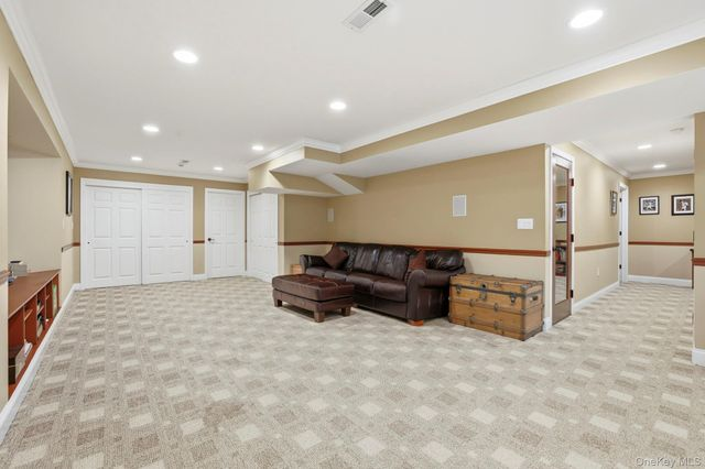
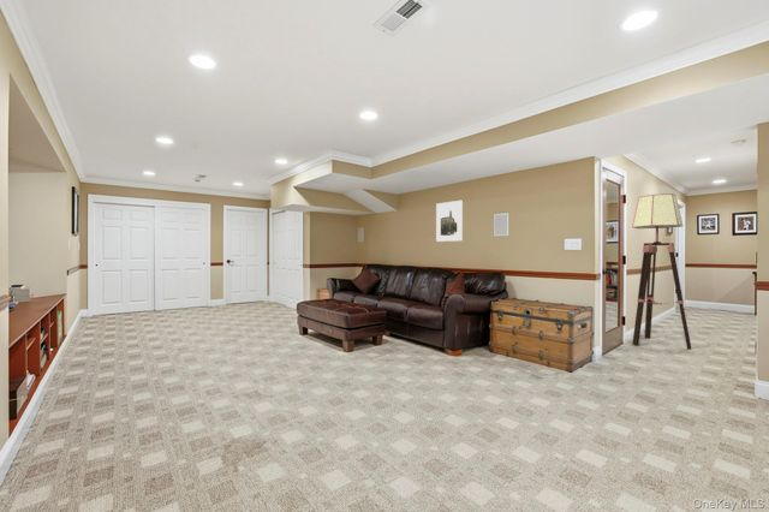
+ floor lamp (654, 269)
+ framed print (448, 221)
